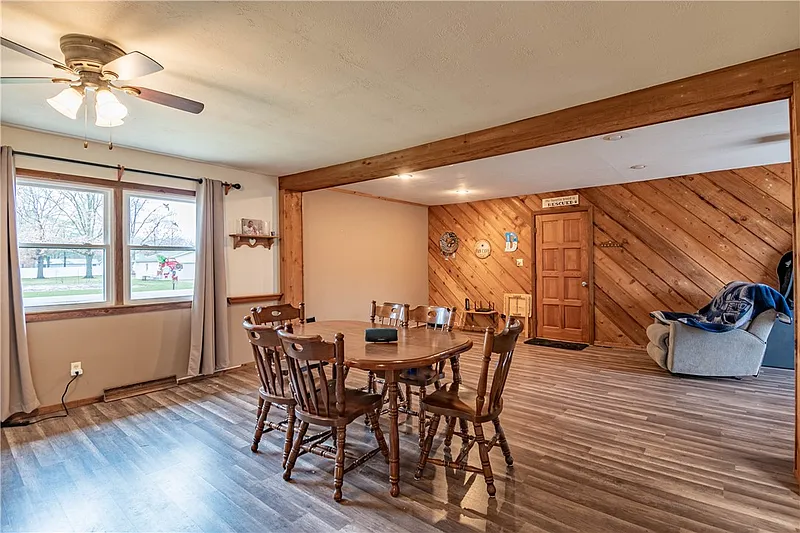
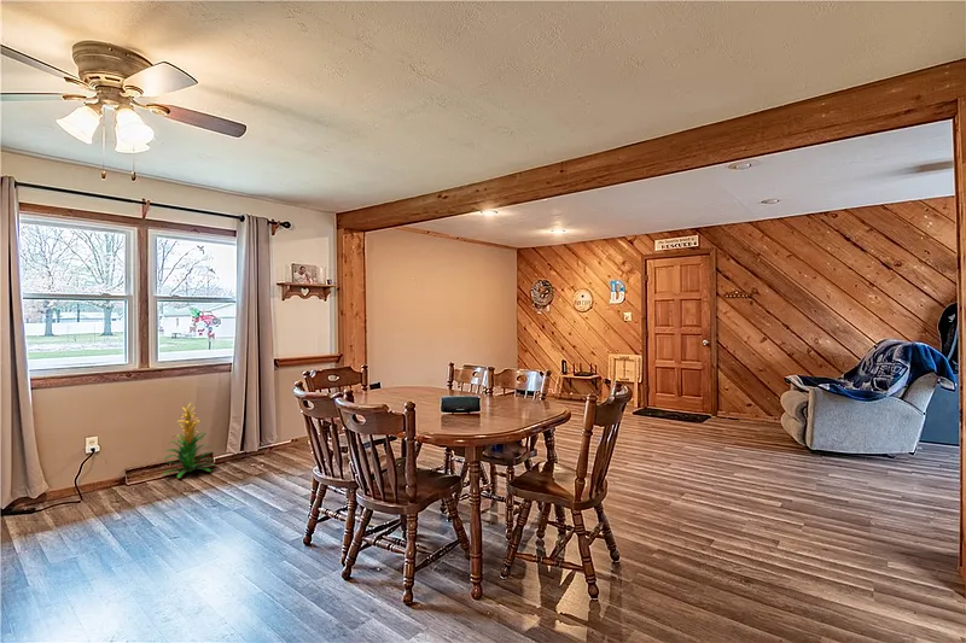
+ indoor plant (188, 437)
